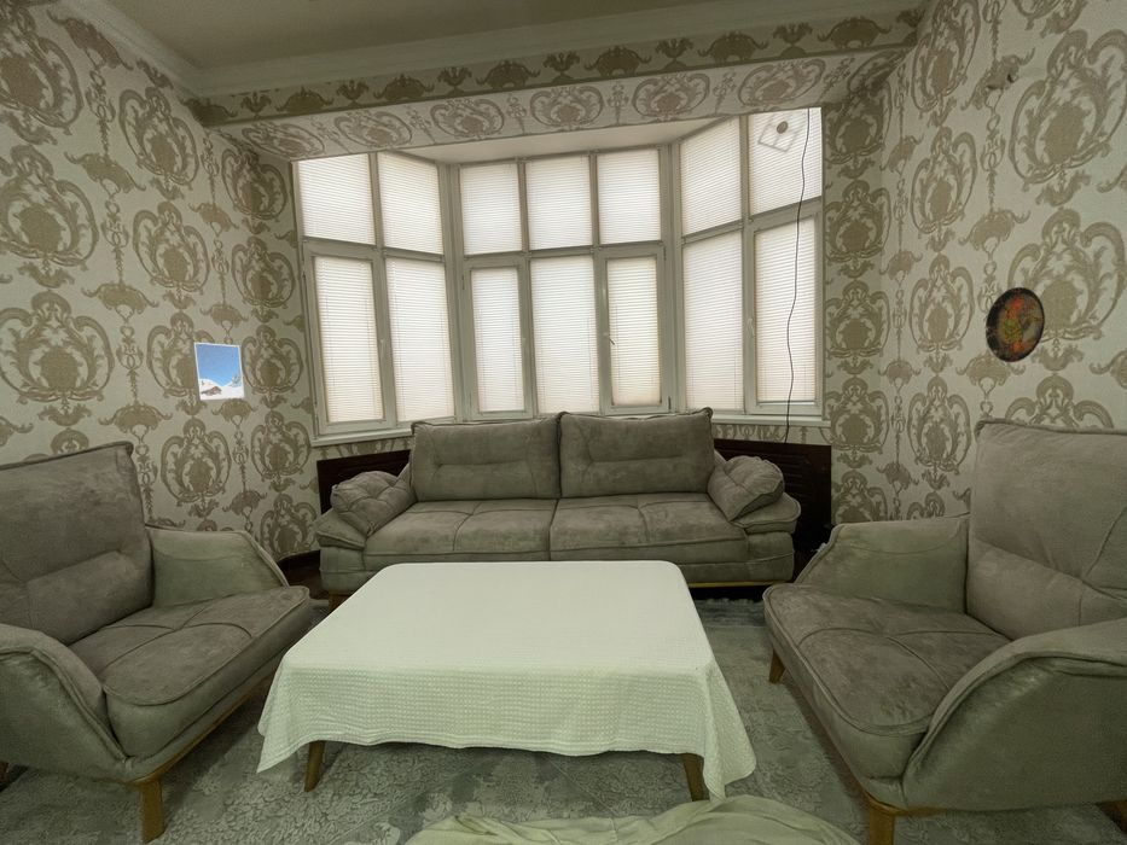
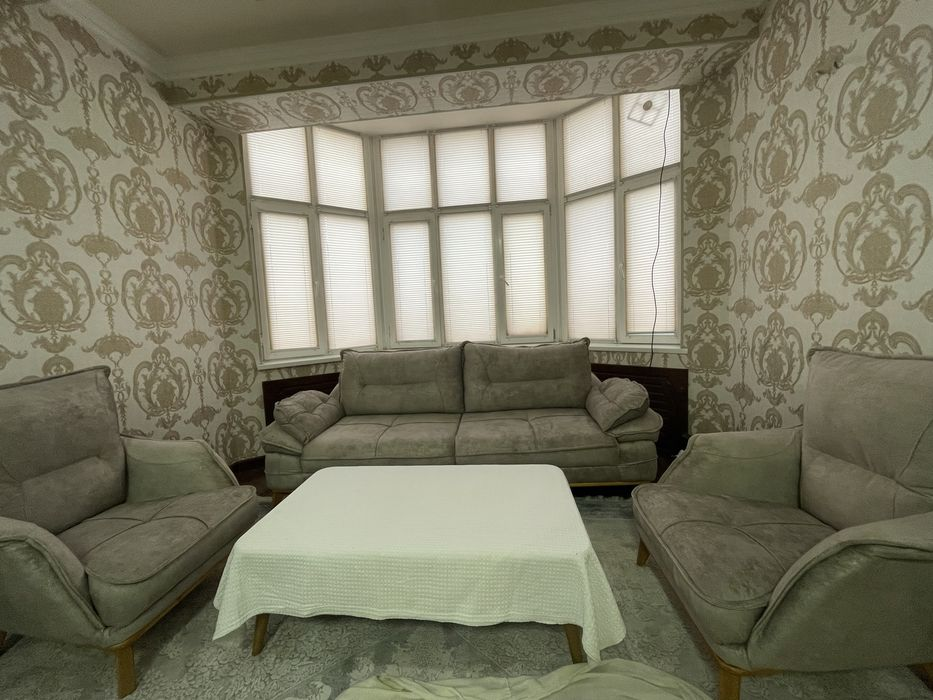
- decorative plate (1016, 325)
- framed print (217, 371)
